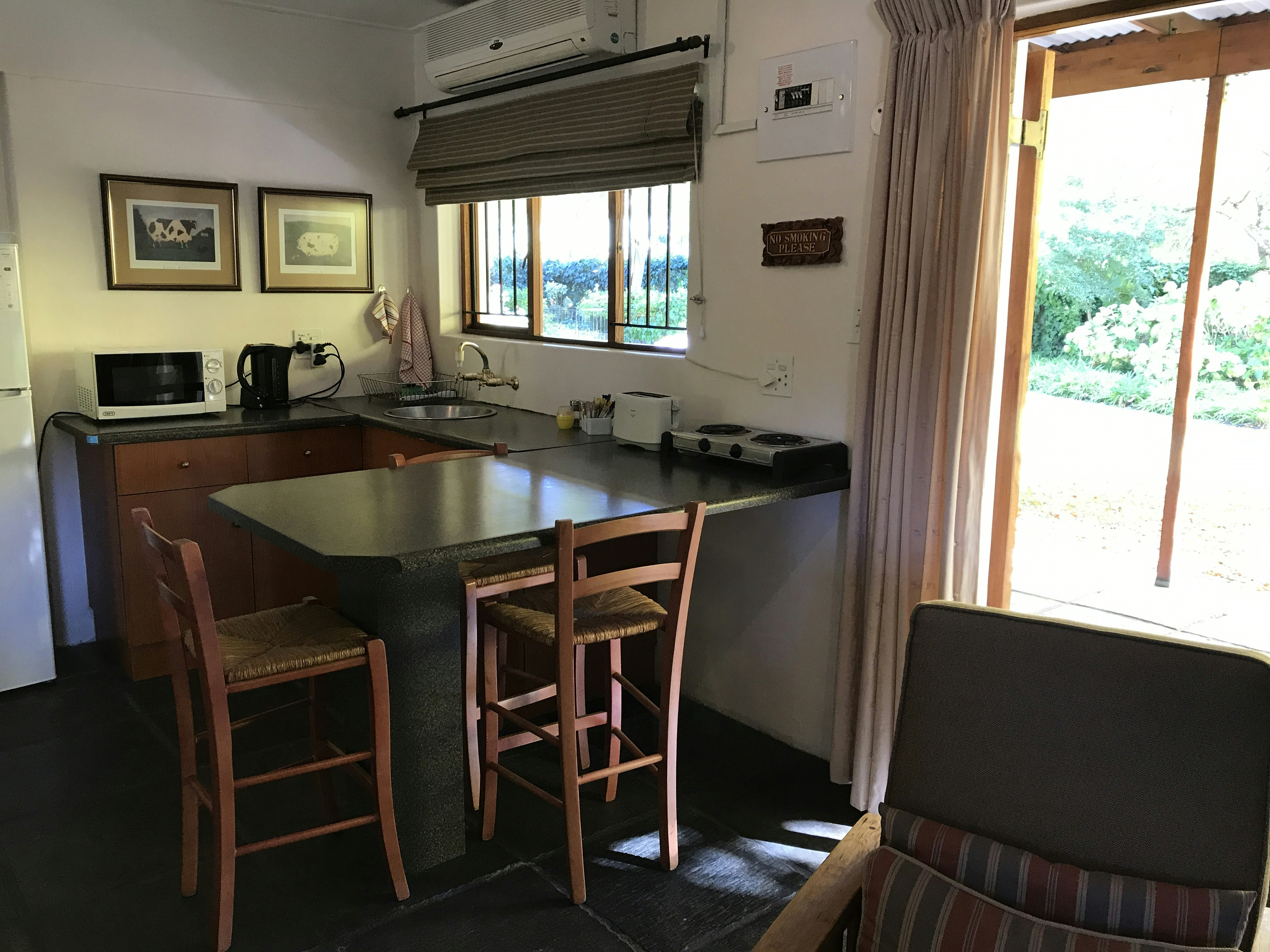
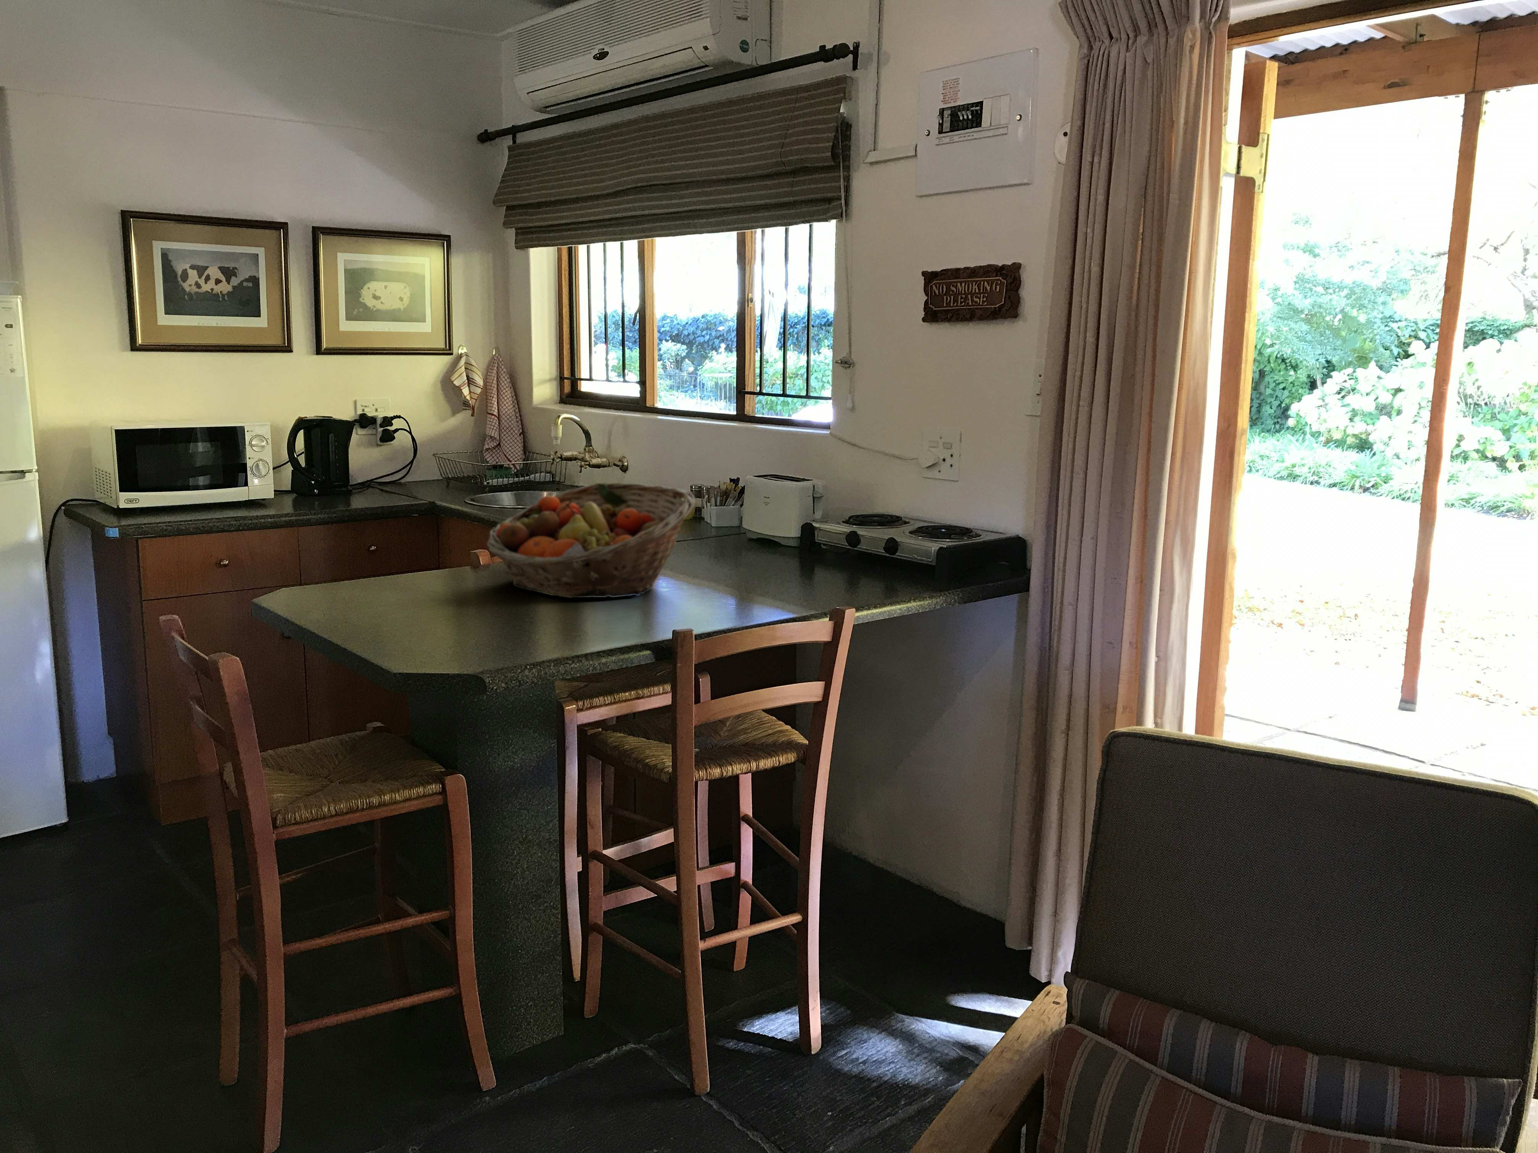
+ fruit basket (591, 537)
